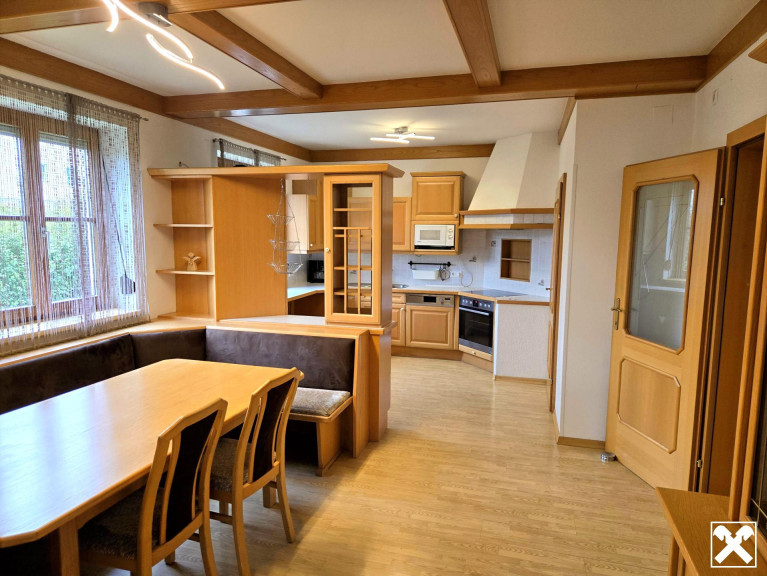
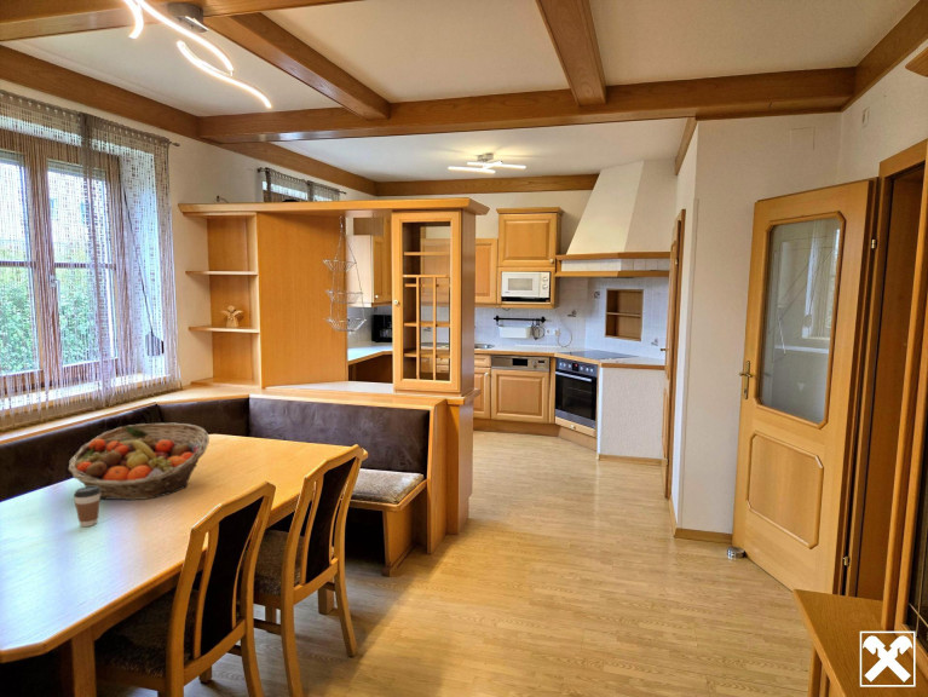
+ fruit basket (142, 460)
+ coffee cup (87, 506)
